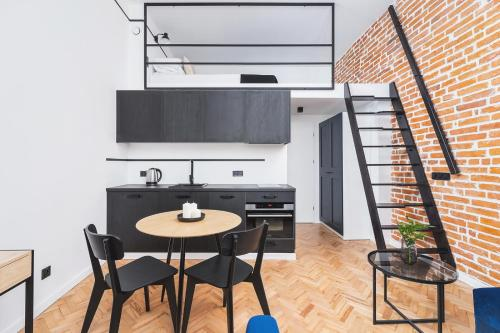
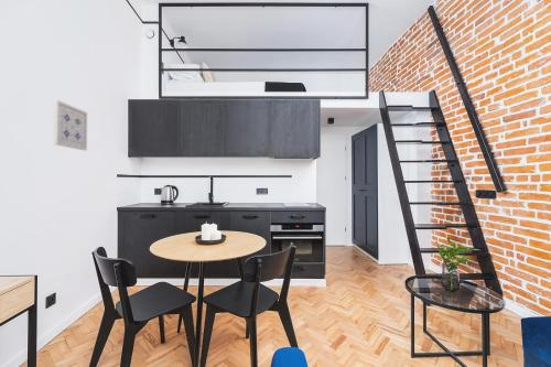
+ wall art (72, 127)
